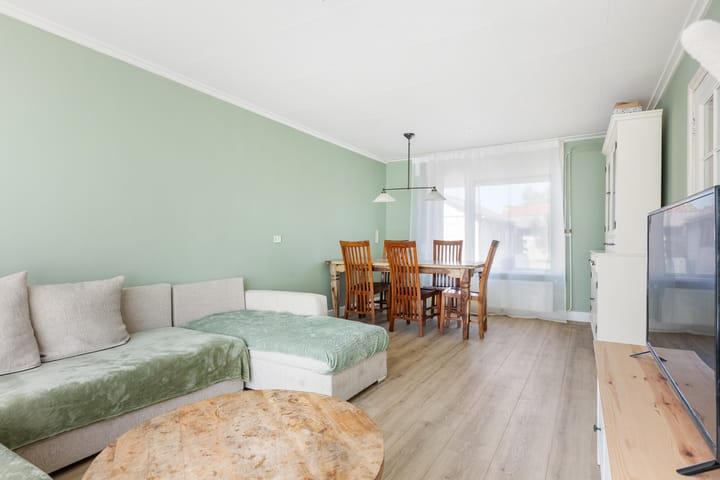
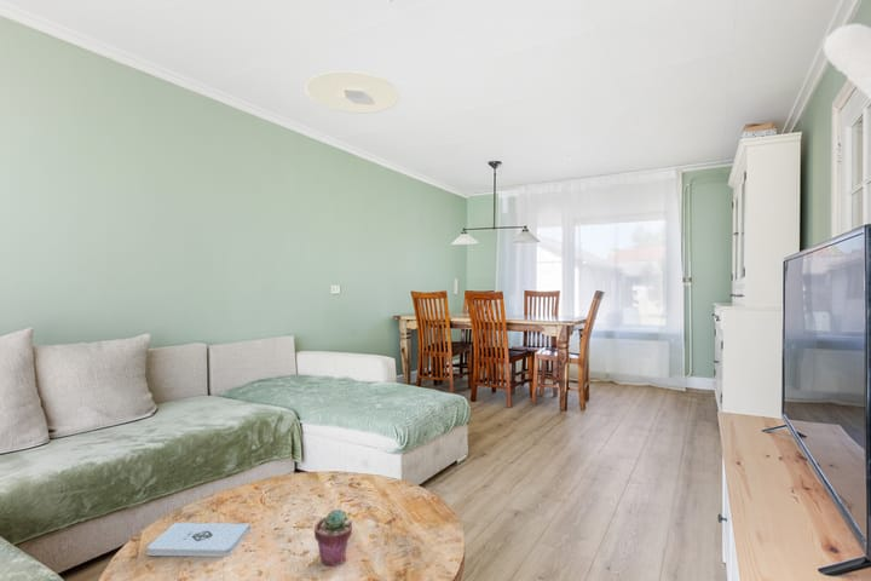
+ ceiling light (353, 90)
+ potted succulent (333, 534)
+ notepad (200, 539)
